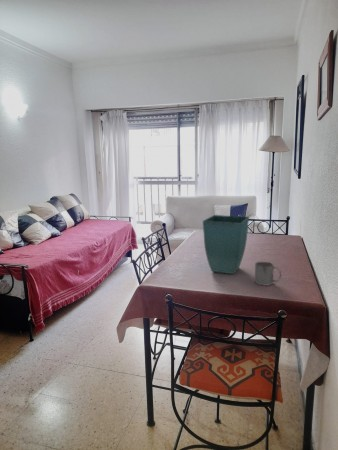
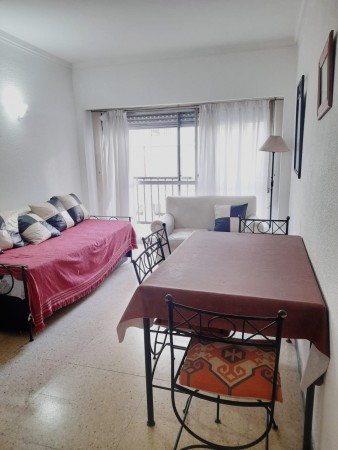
- flower pot (225, 244)
- mug (267, 273)
